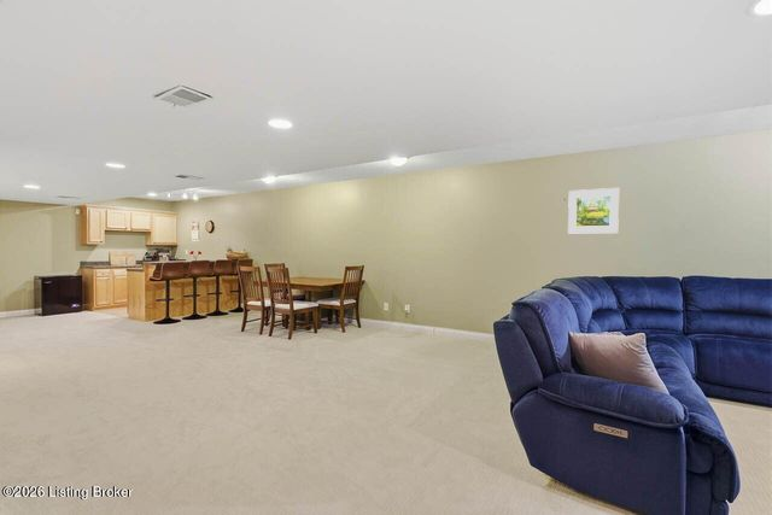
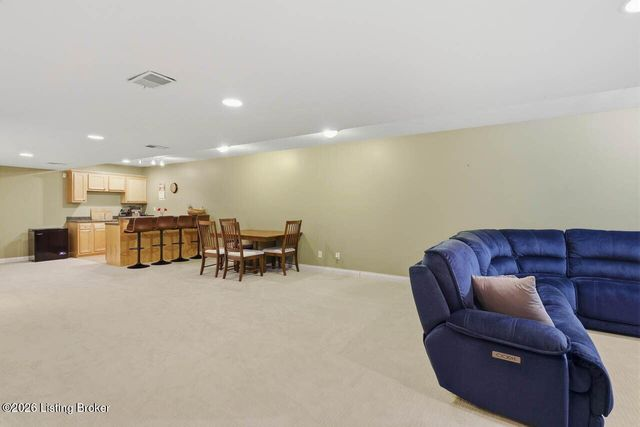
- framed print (592, 211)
